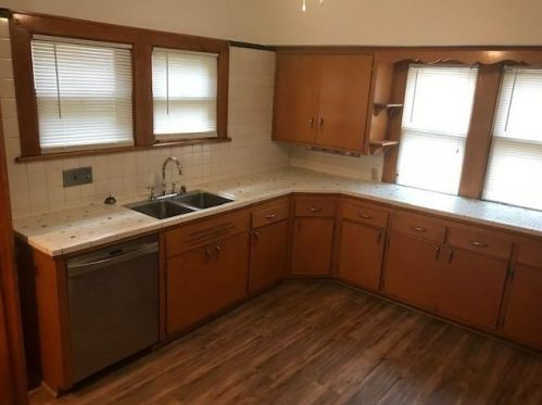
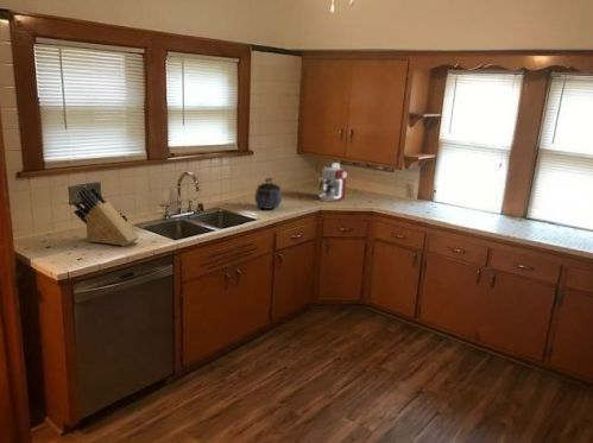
+ knife block (105, 214)
+ kettle (267, 192)
+ coffee maker (330, 182)
